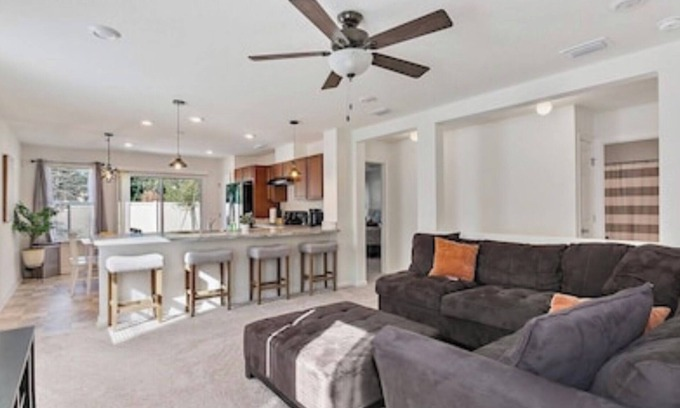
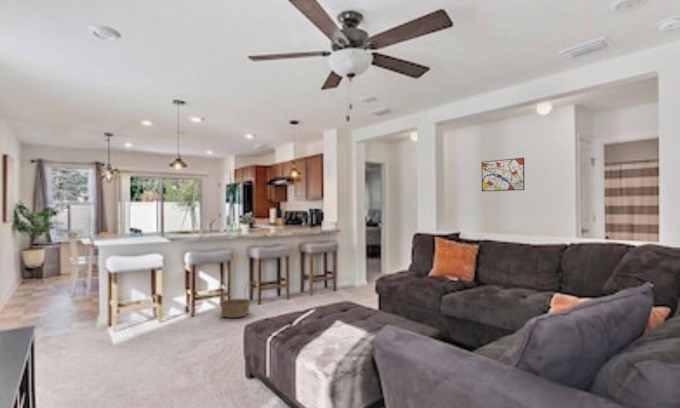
+ wall art (502, 175)
+ basket (235, 299)
